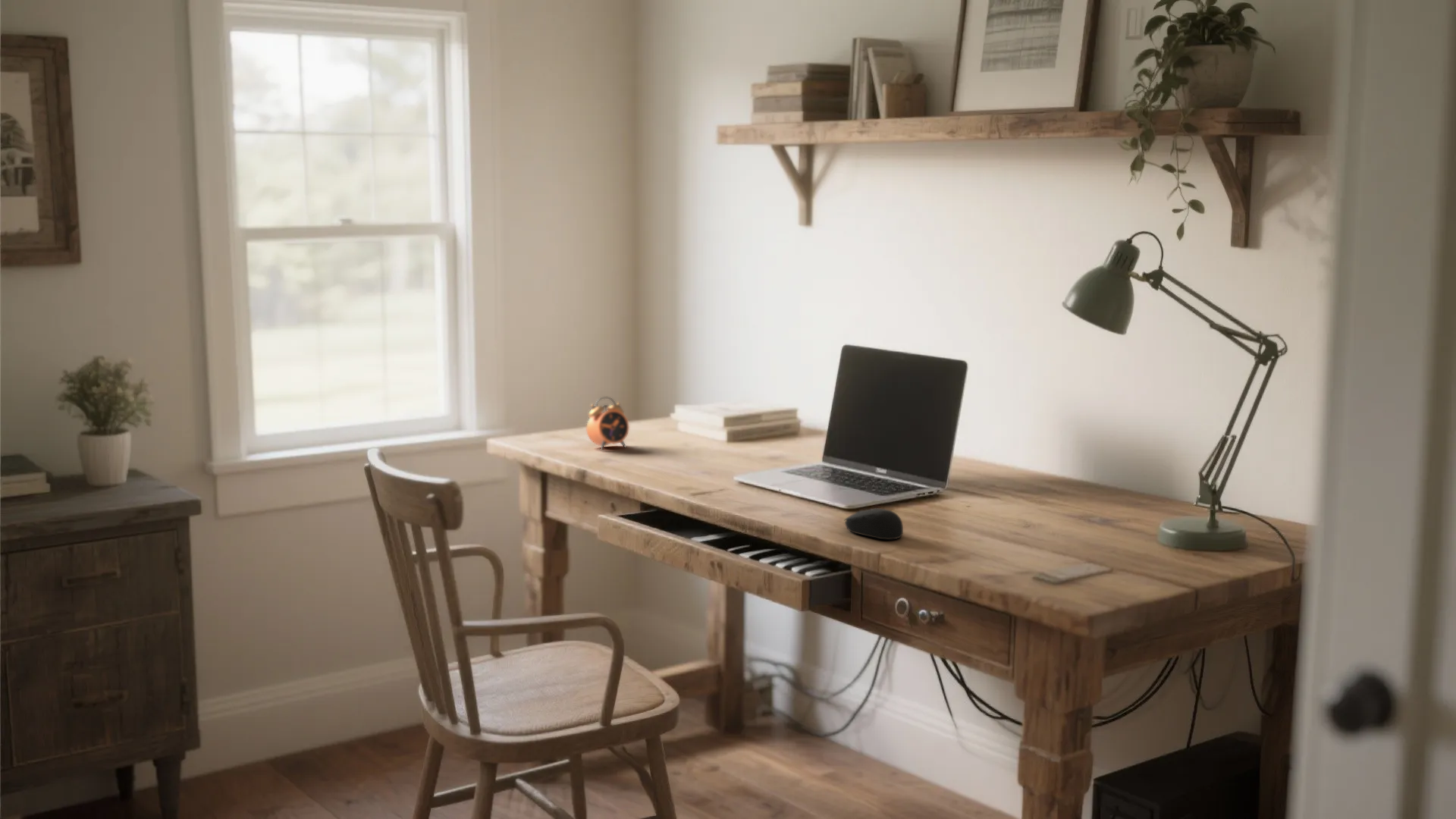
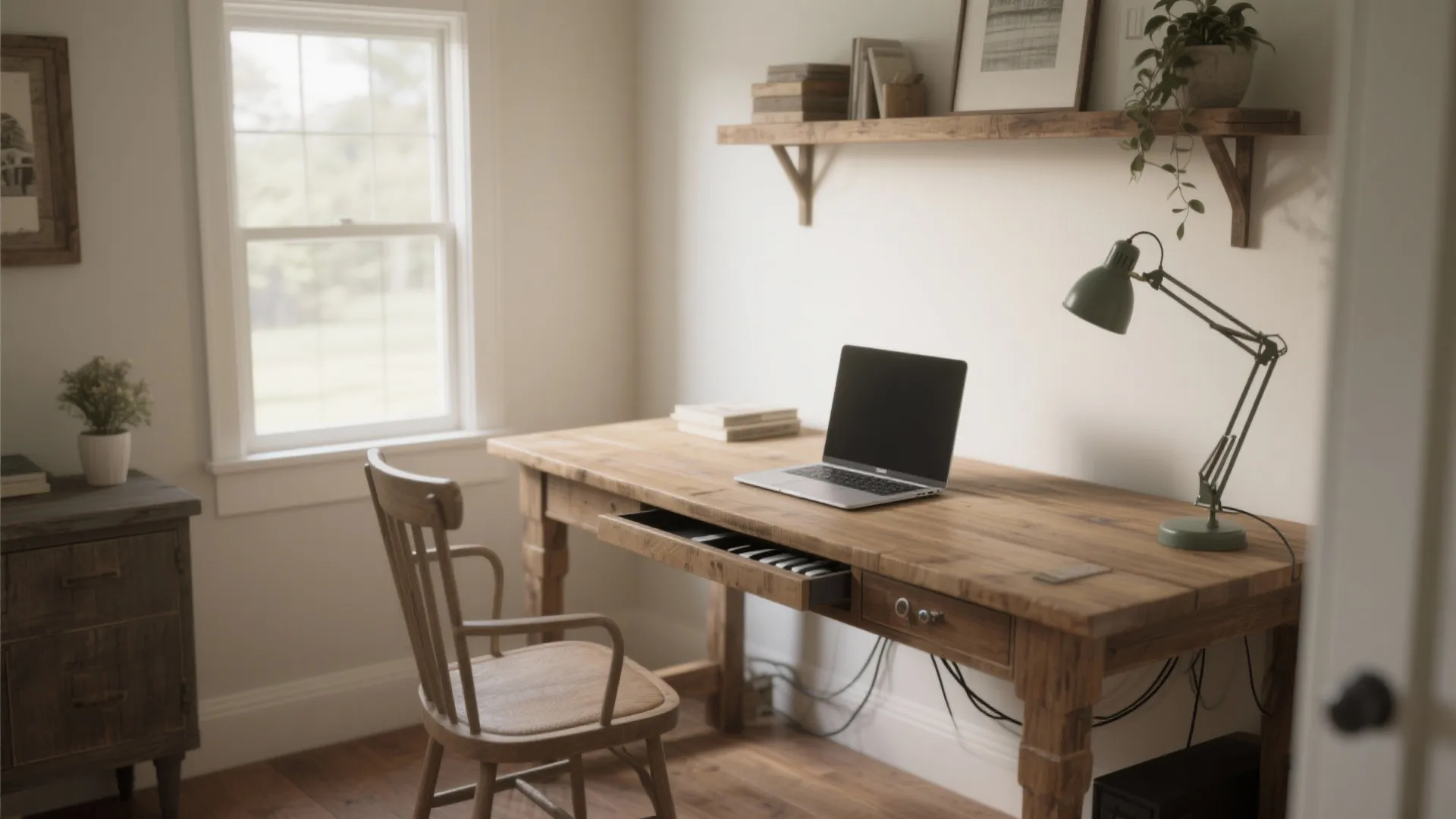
- alarm clock (607, 422)
- computer mouse (874, 520)
